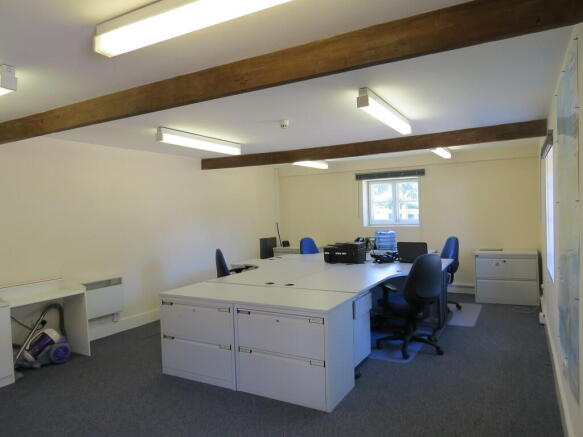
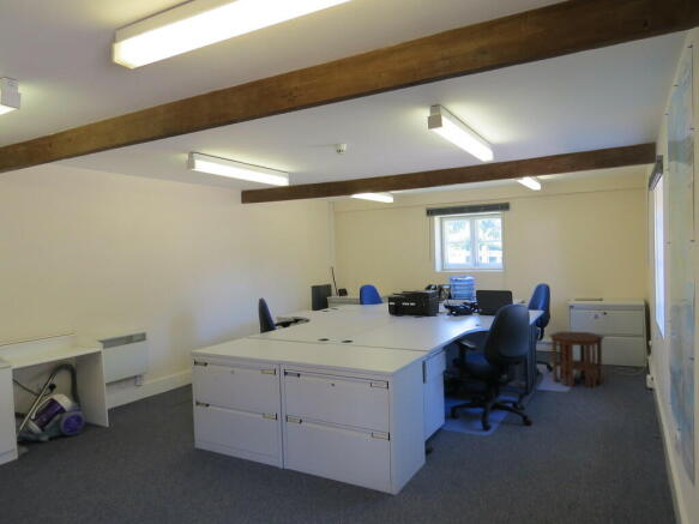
+ side table (577, 360)
